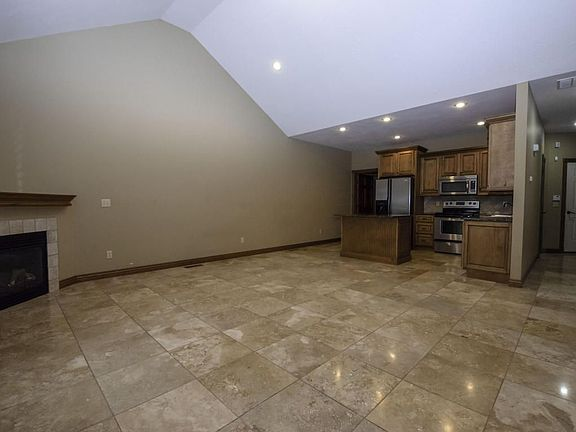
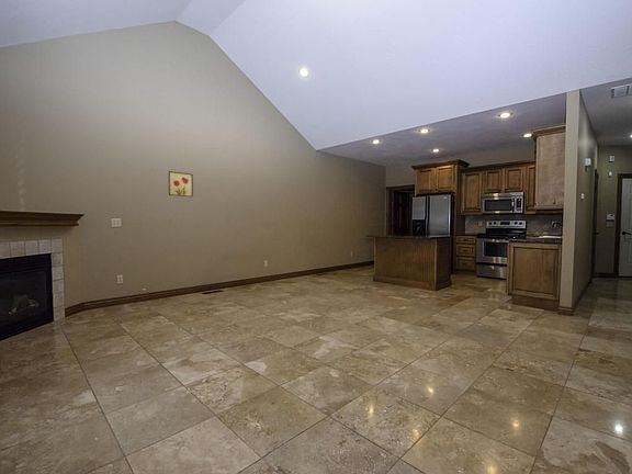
+ wall art (180, 184)
